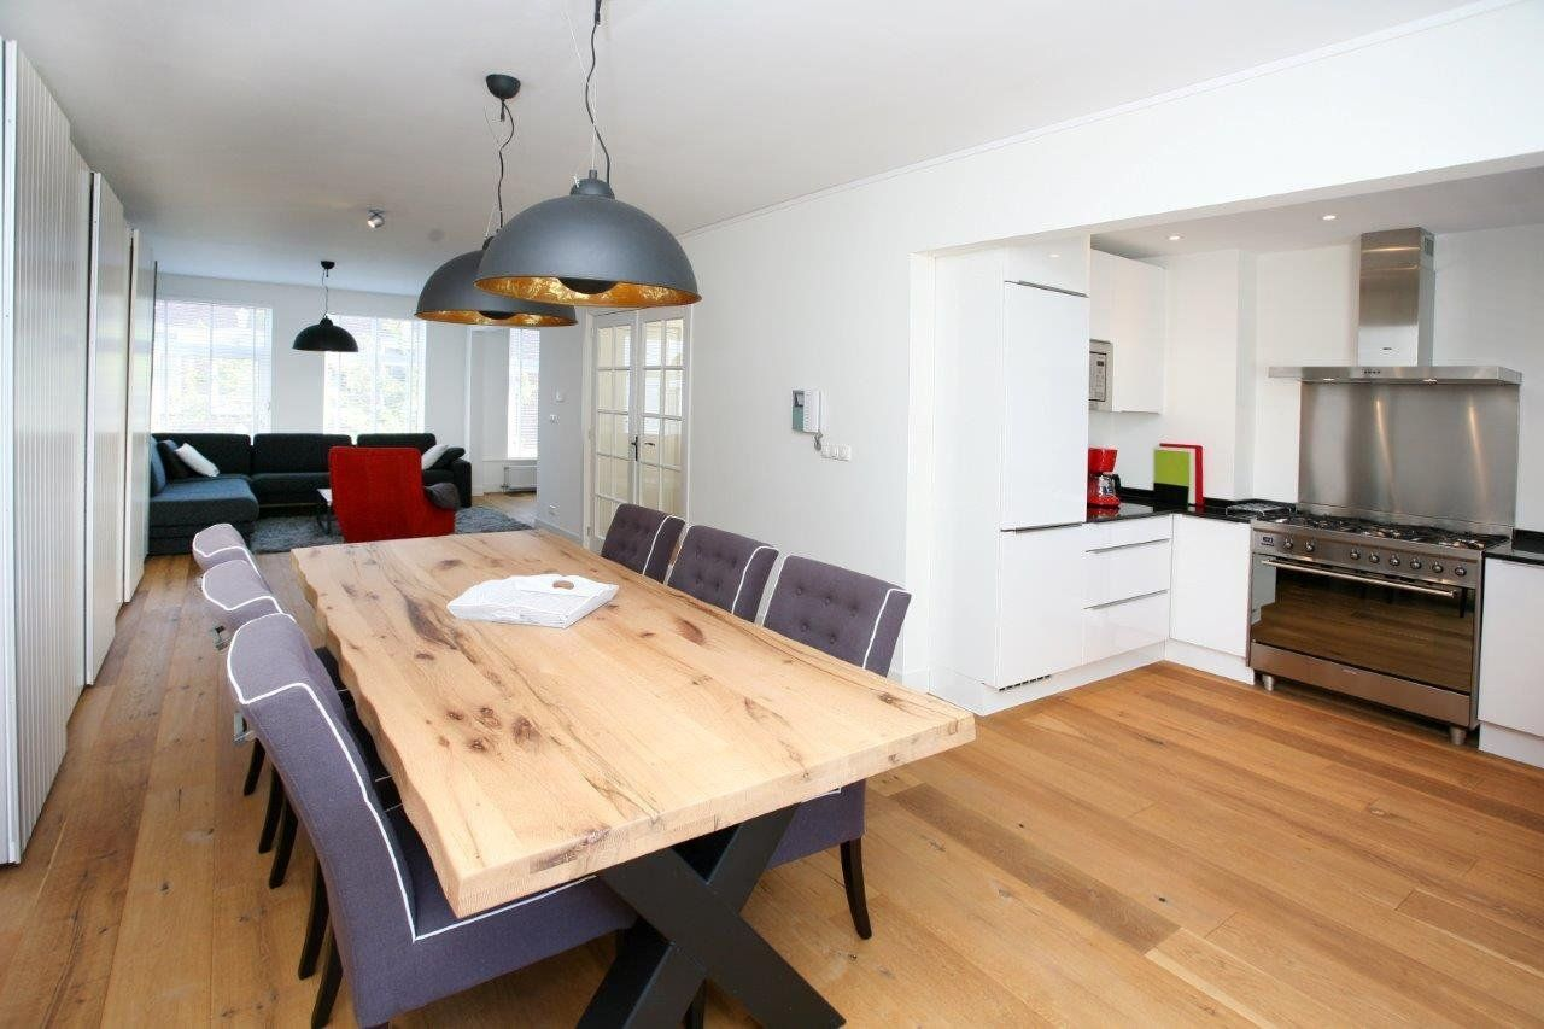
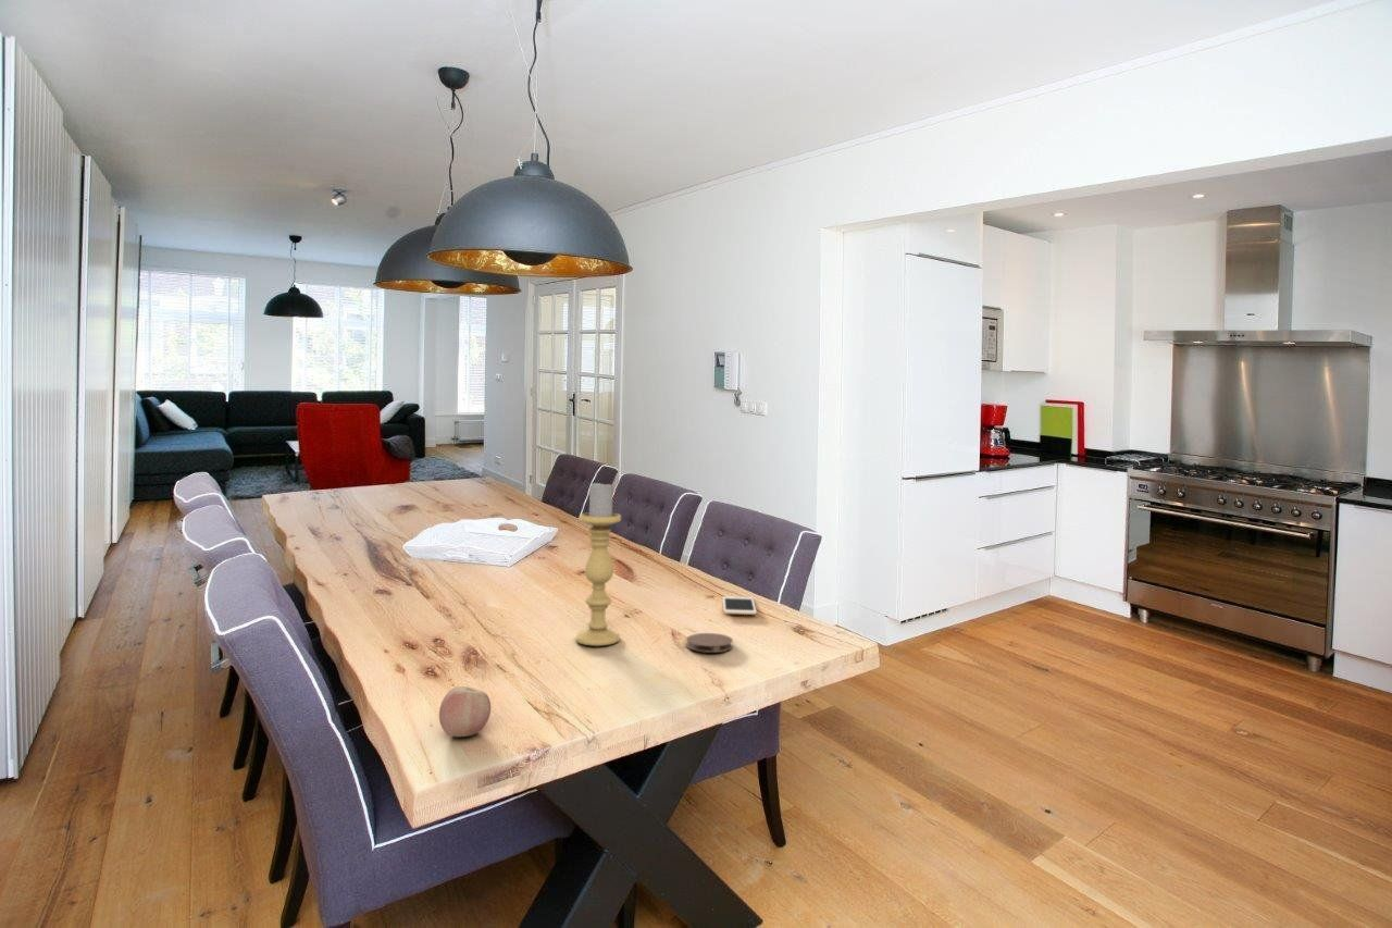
+ candle holder (599, 560)
+ apple (464, 710)
+ coaster (709, 642)
+ cell phone (738, 605)
